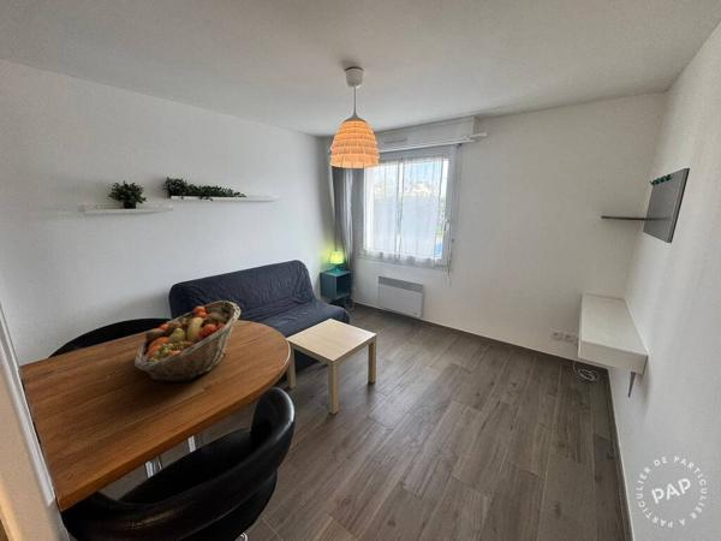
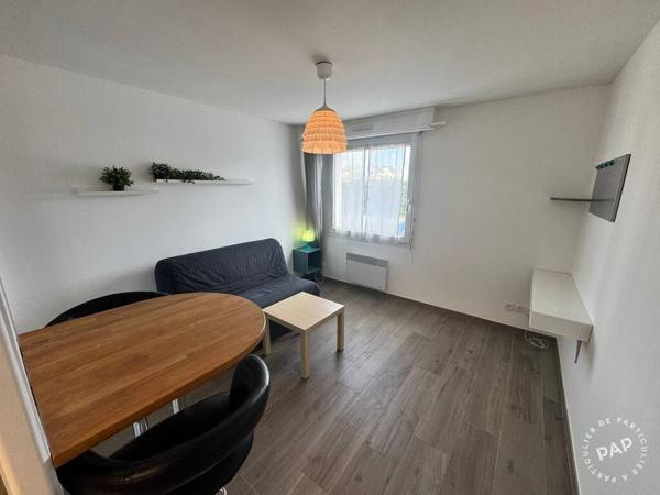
- fruit basket (192, 337)
